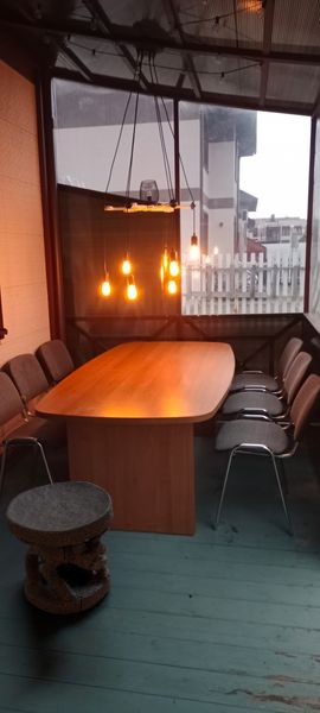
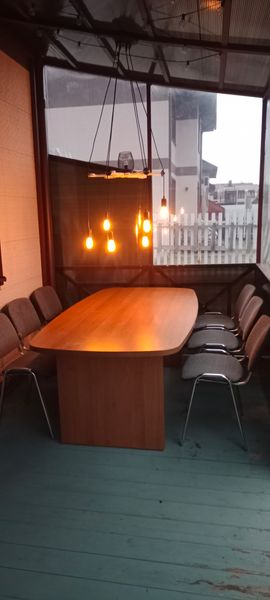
- carved stool (64, 544)
